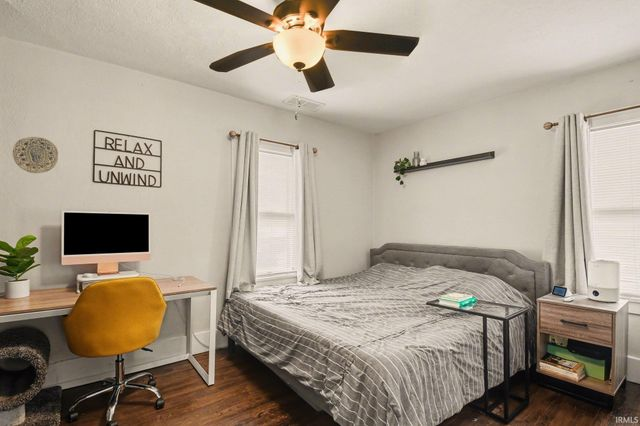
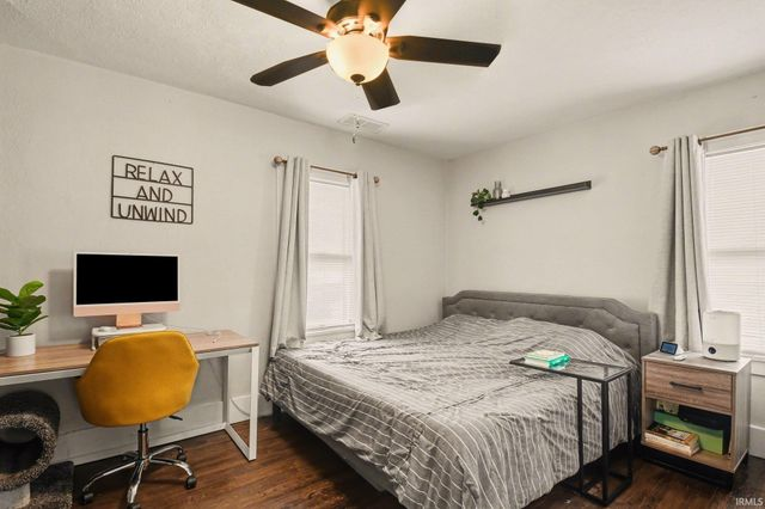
- decorative plate (36, 155)
